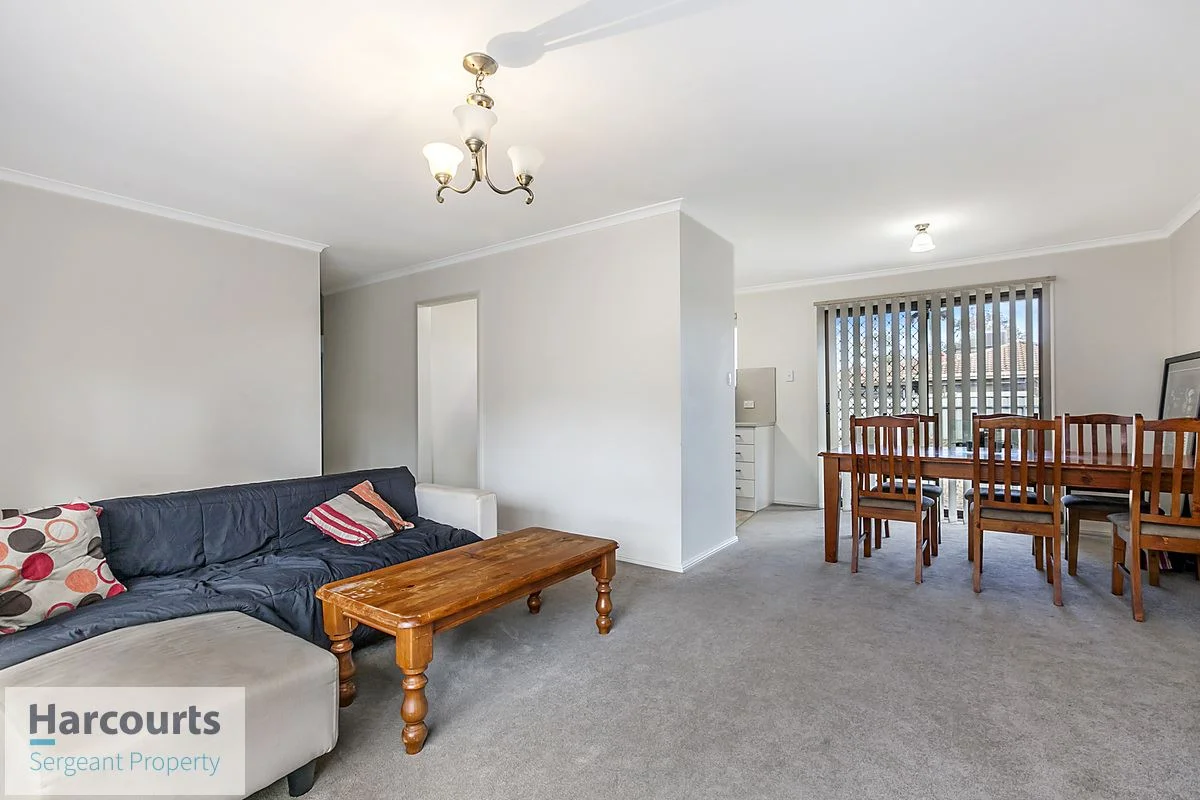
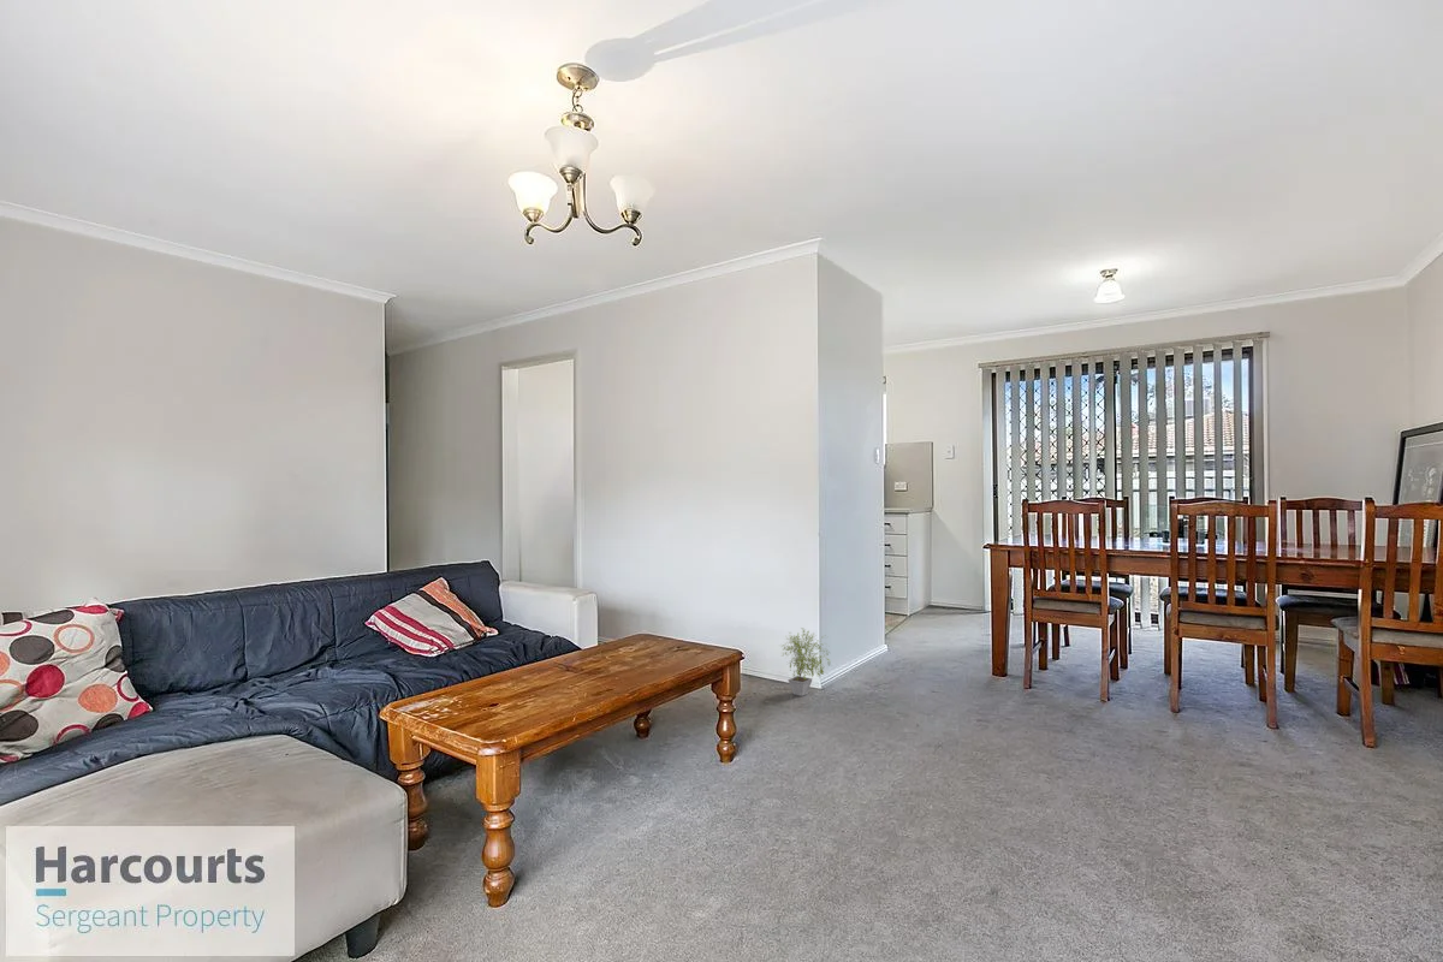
+ potted plant (804, 659)
